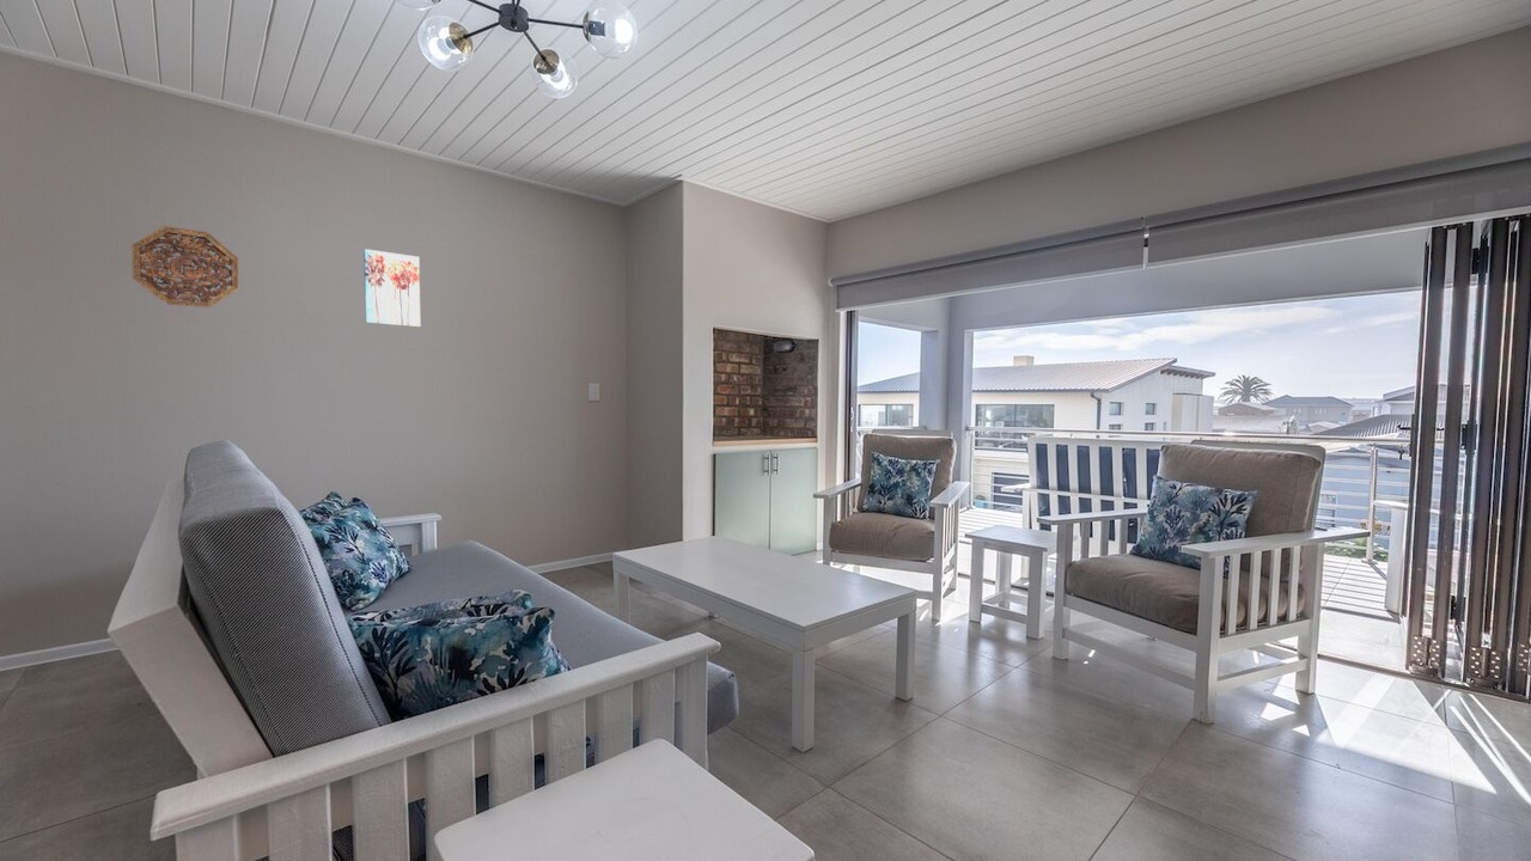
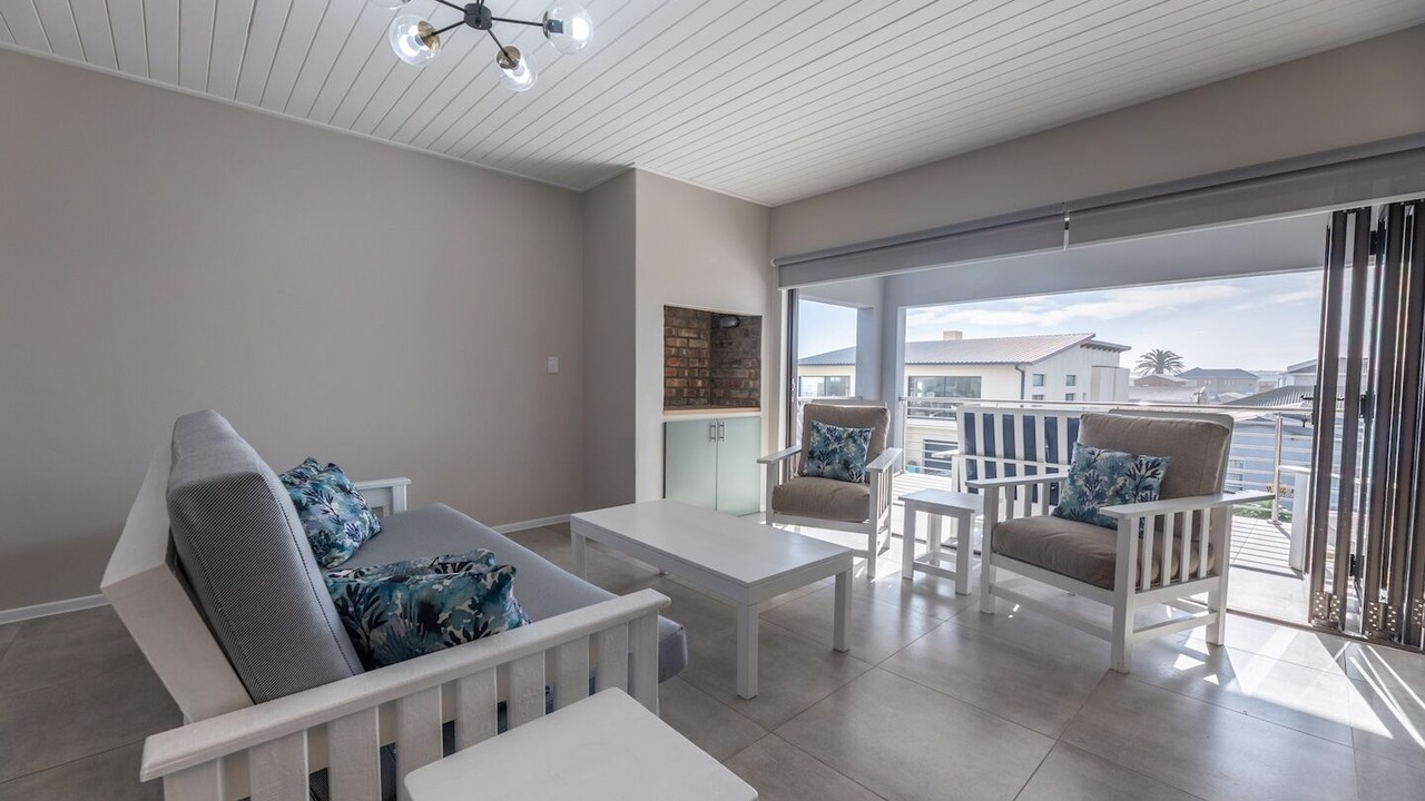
- wall art (392, 289)
- decorative platter (188, 268)
